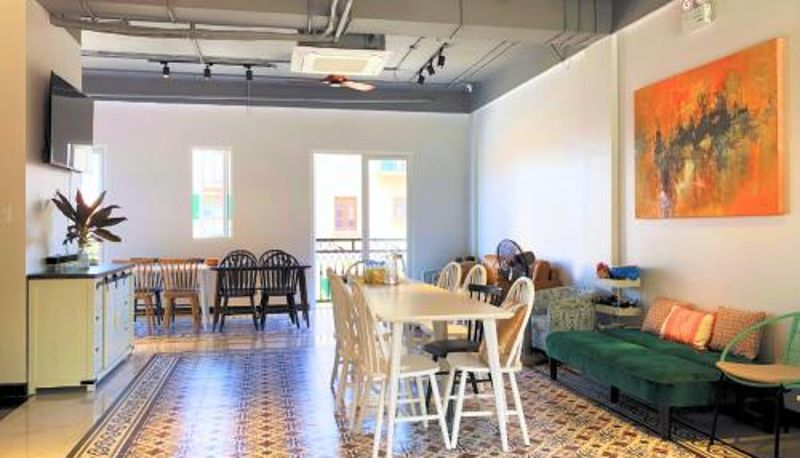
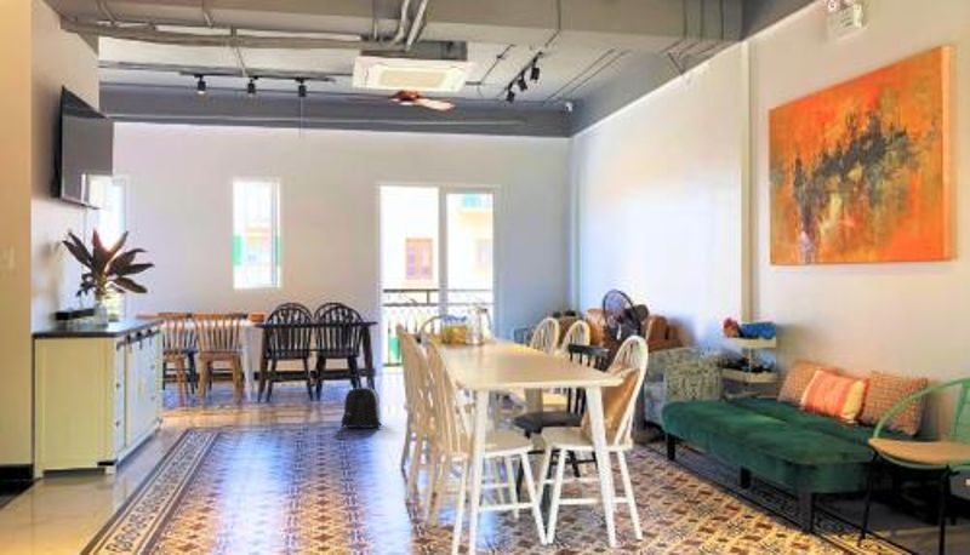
+ backpack (363, 406)
